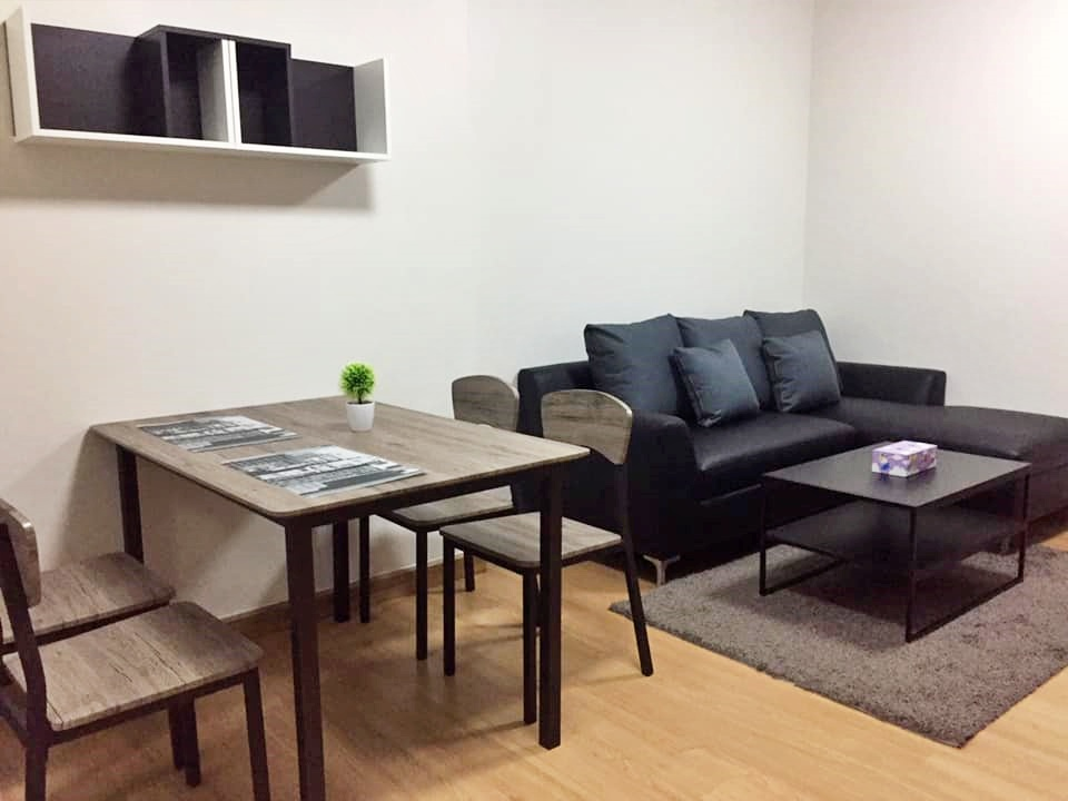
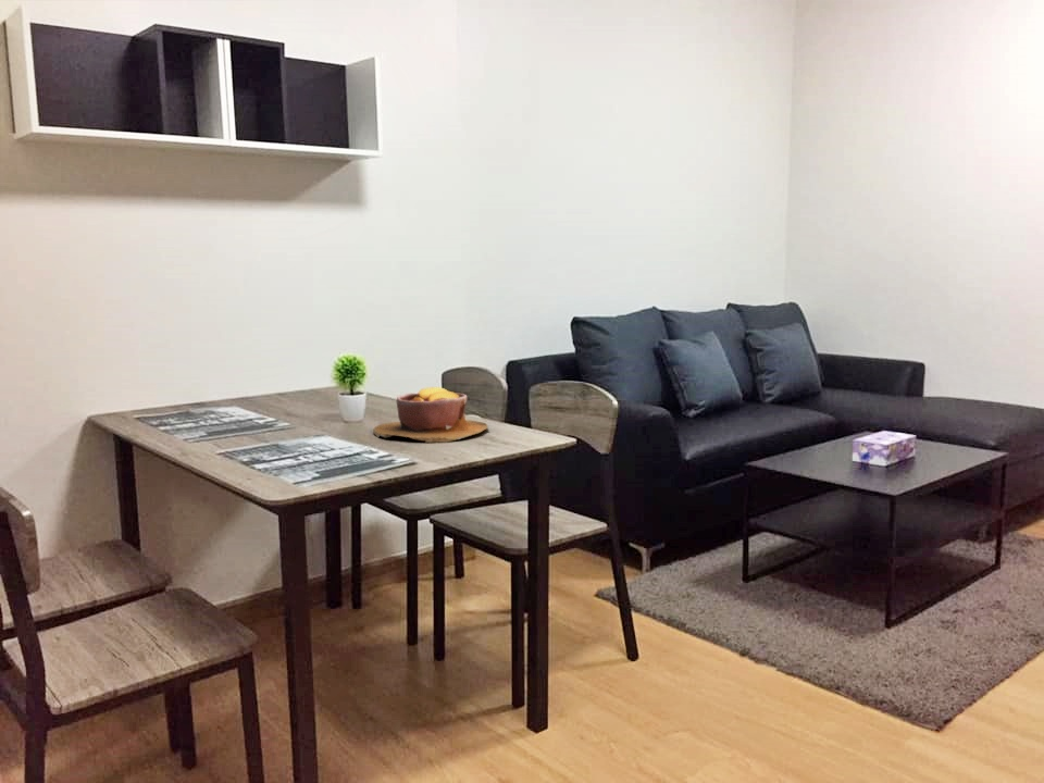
+ bowl (431, 411)
